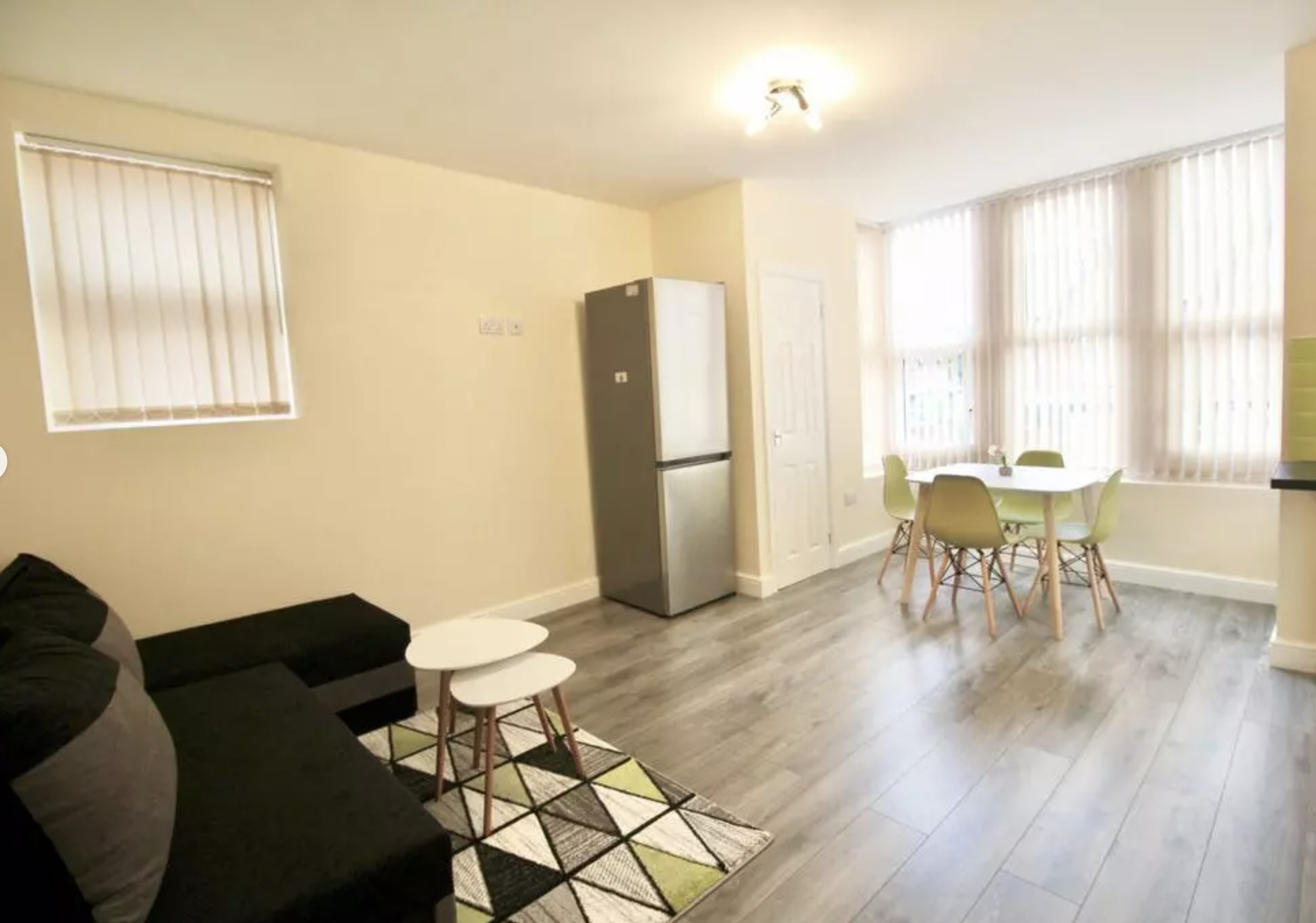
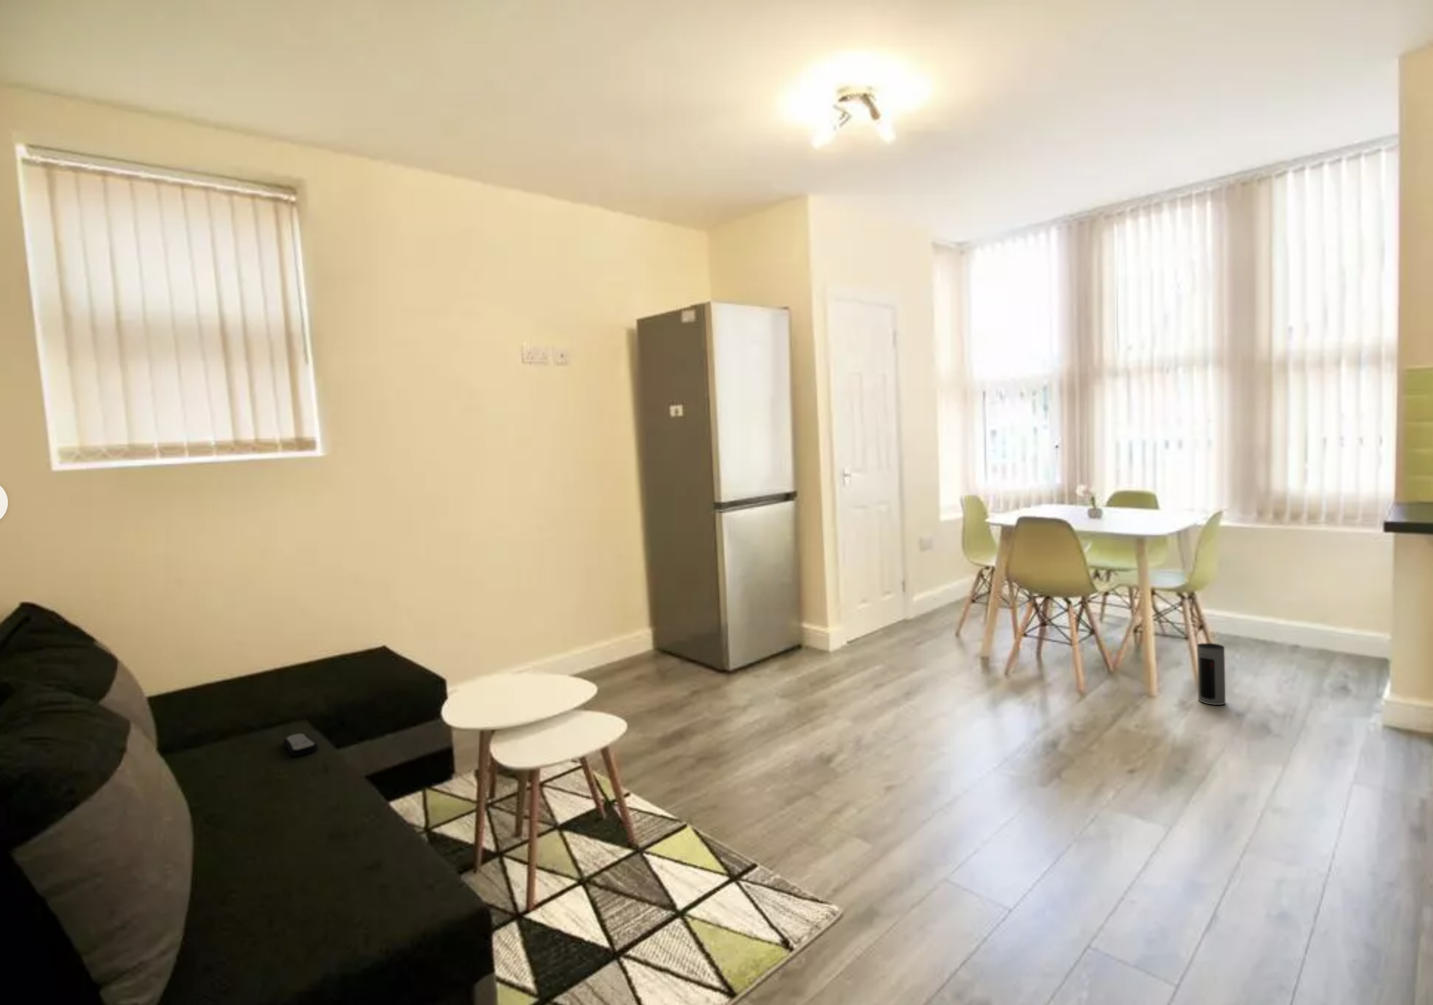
+ speaker (1211, 673)
+ remote control (299, 744)
